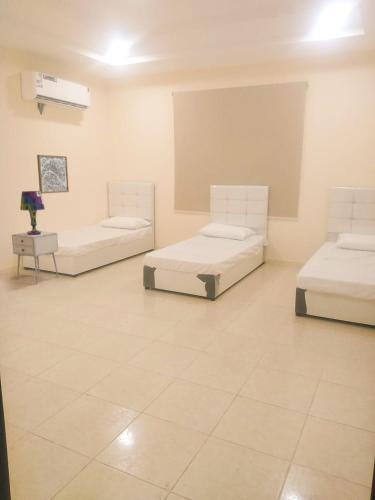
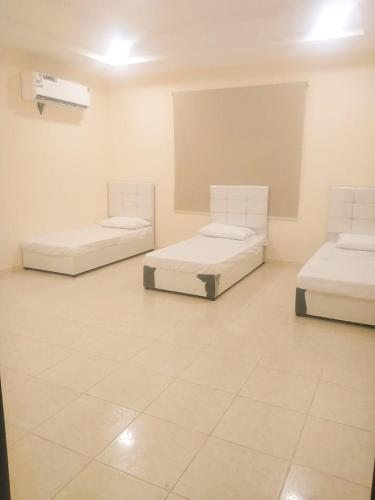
- nightstand (35, 256)
- wall art (53, 174)
- table lamp (32, 212)
